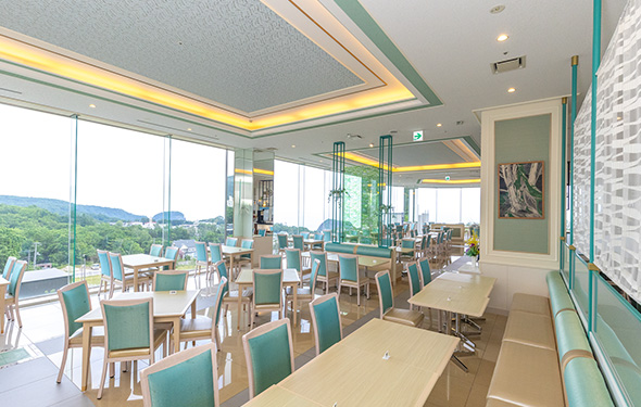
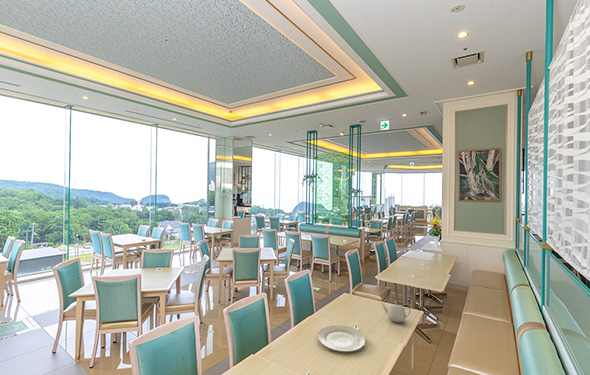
+ teapot (394, 311)
+ chinaware (341, 338)
